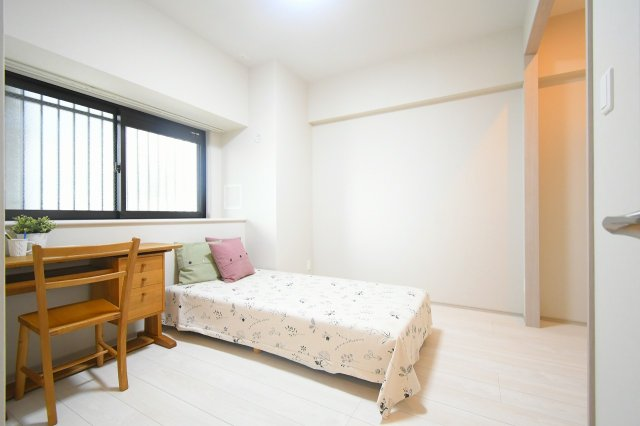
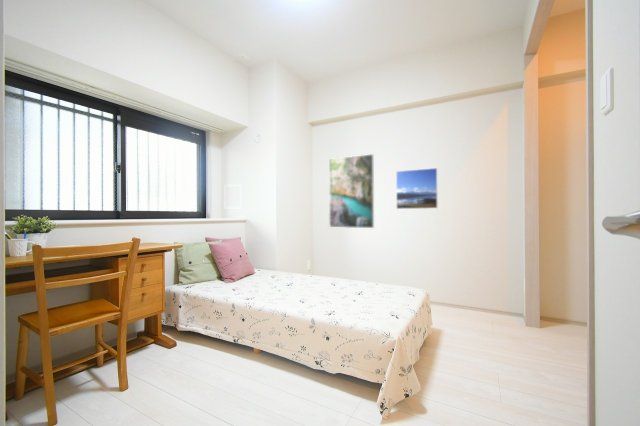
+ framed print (350, 192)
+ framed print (416, 189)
